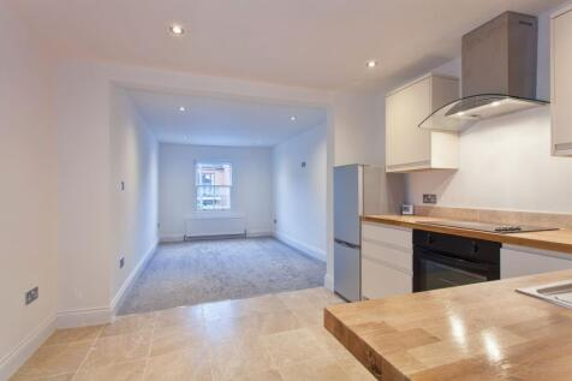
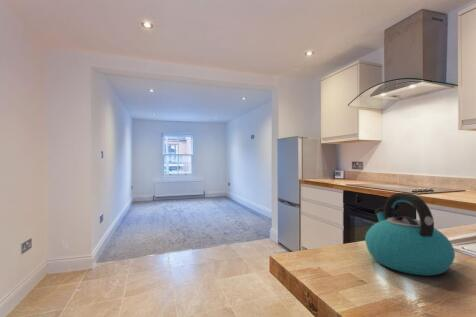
+ kettle (402, 226)
